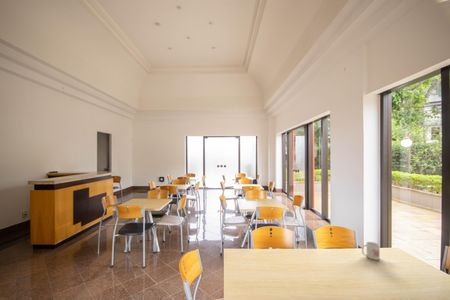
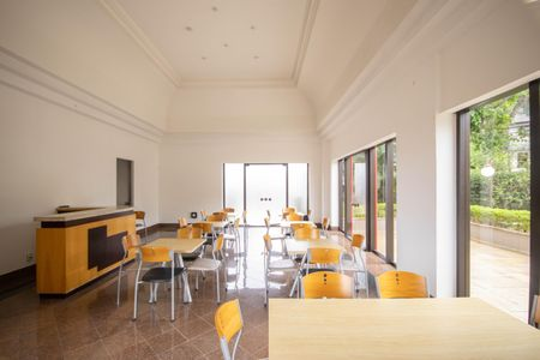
- mug (370, 250)
